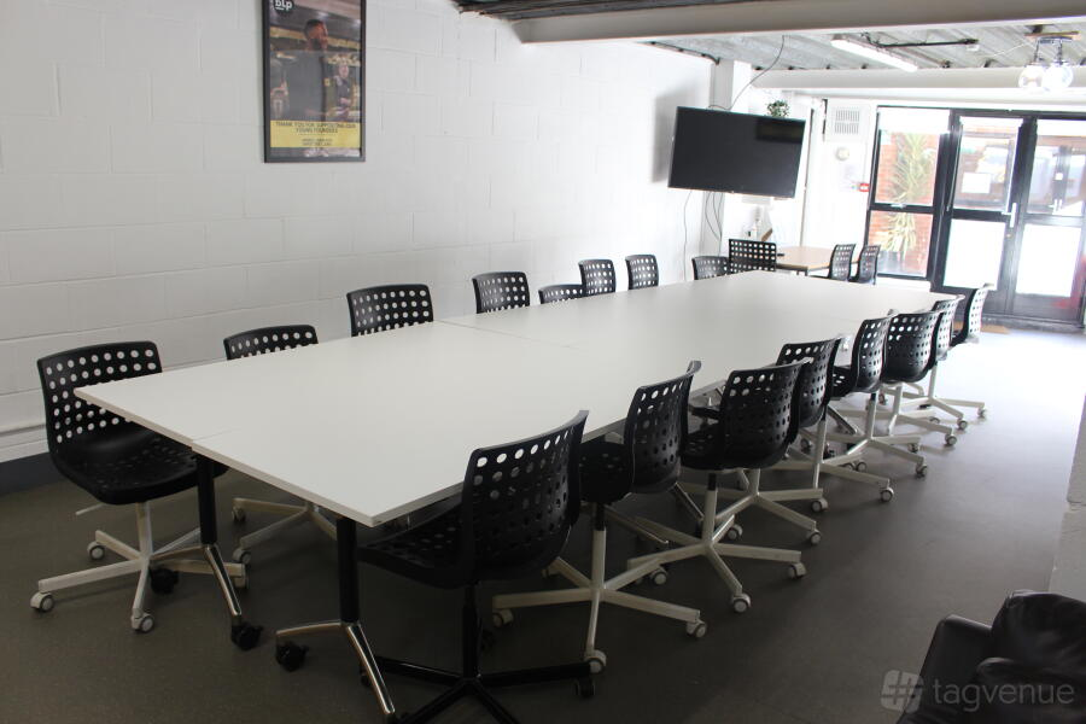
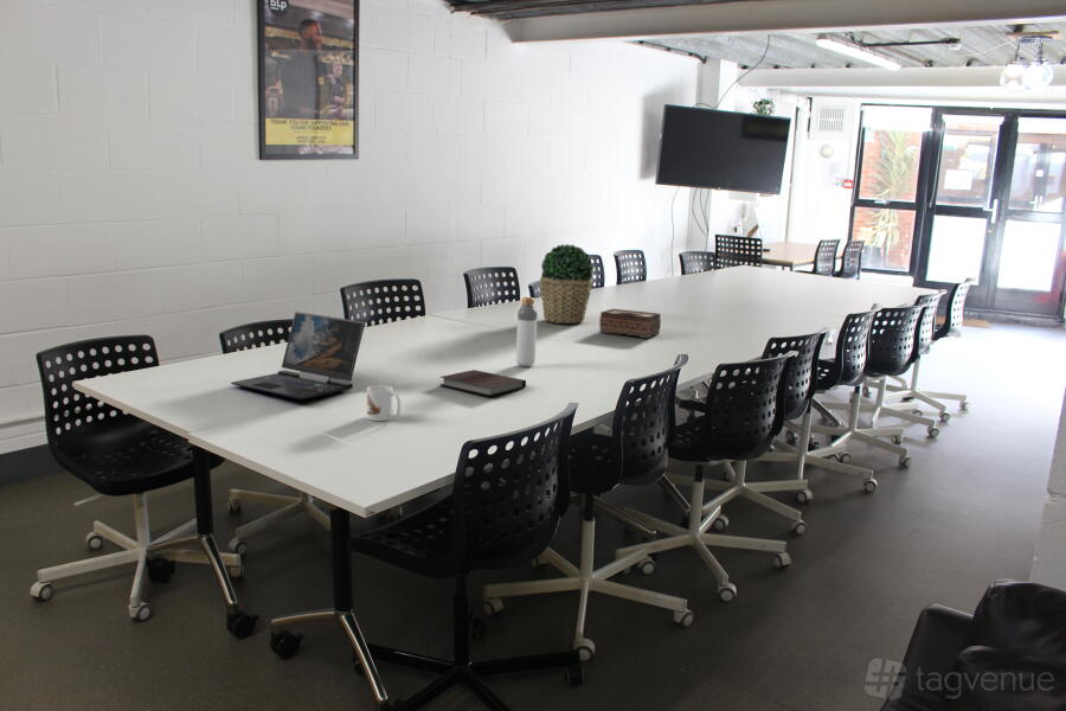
+ tissue box (630, 322)
+ notebook (482, 382)
+ mug (384, 403)
+ bottle (526, 331)
+ potted plant (566, 282)
+ laptop (298, 353)
